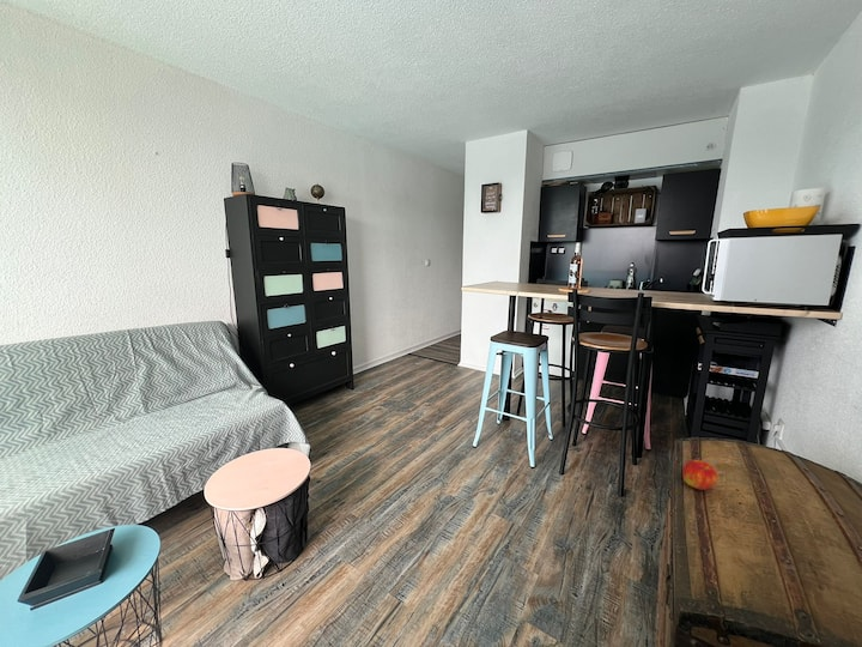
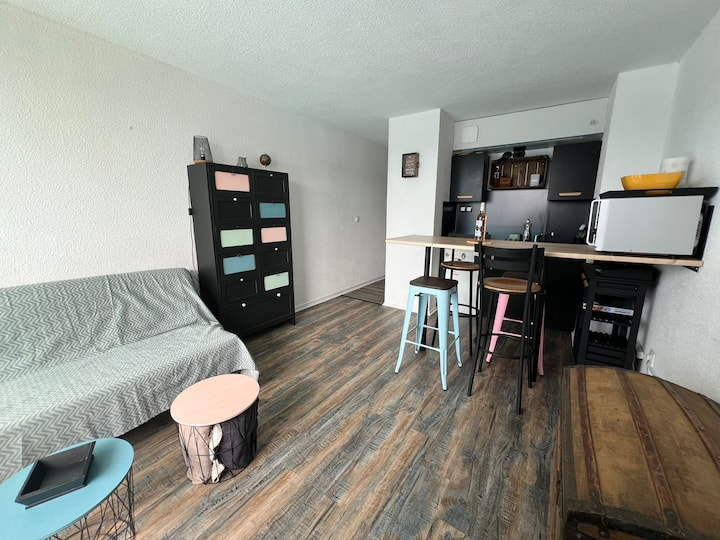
- apple (699, 474)
